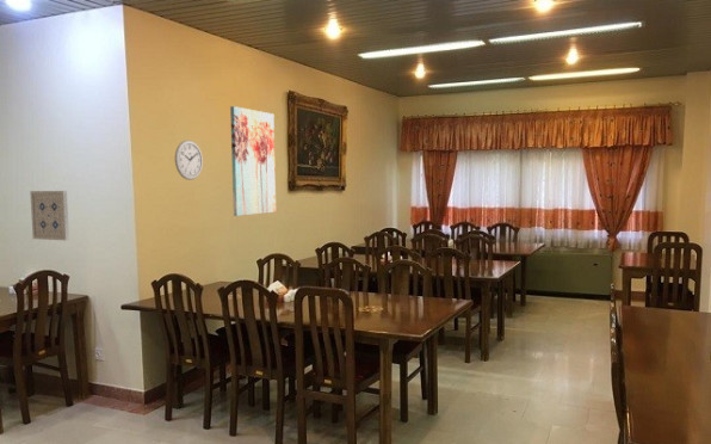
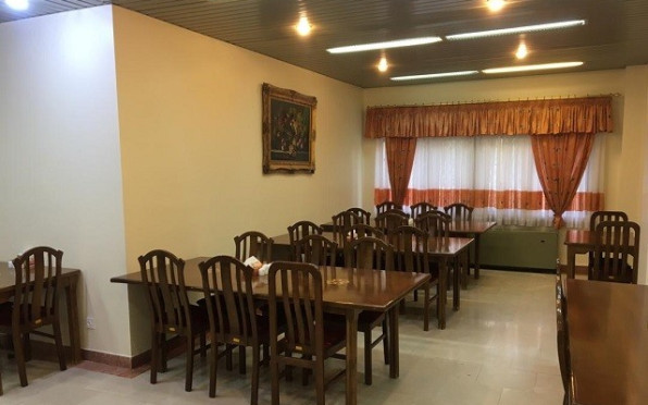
- wall art (254, 162)
- wall clock (190, 160)
- wall art (49, 215)
